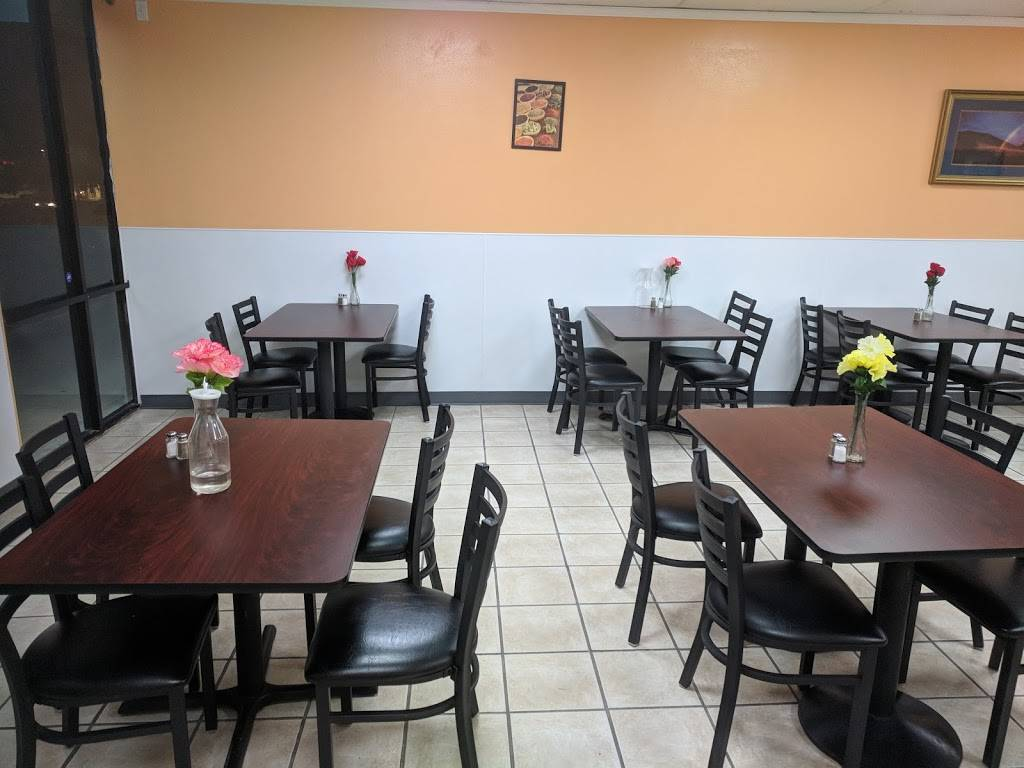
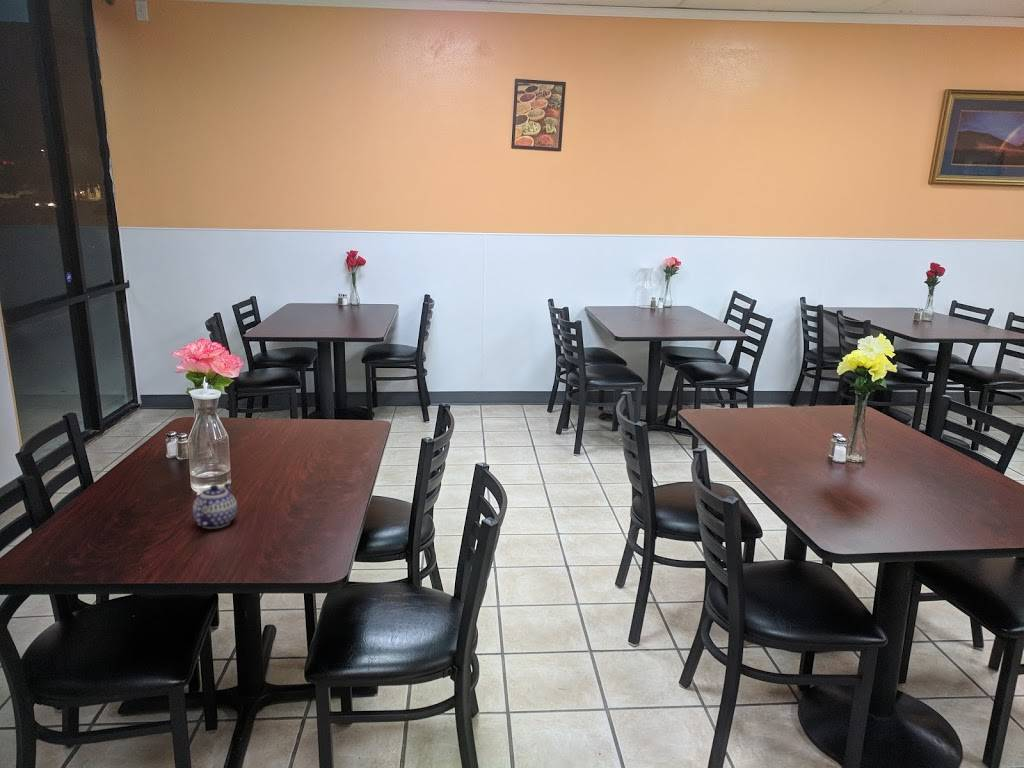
+ teapot (214, 504)
